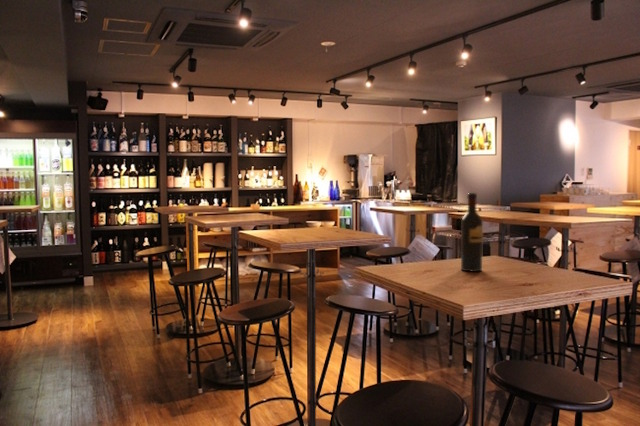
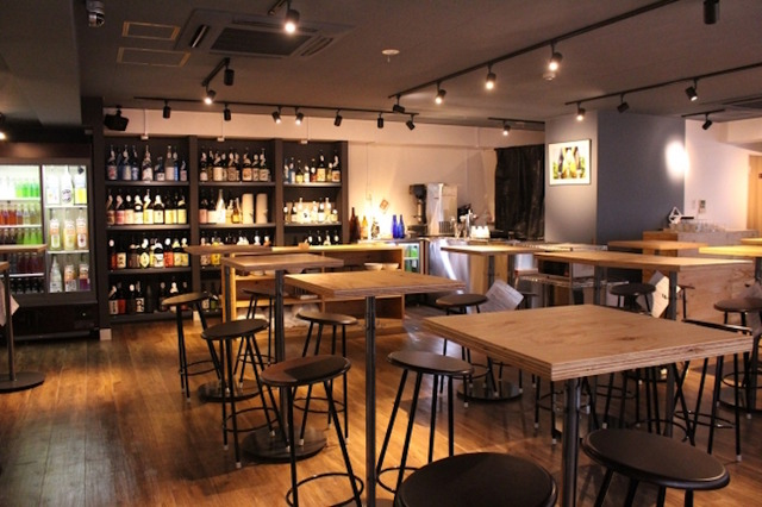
- wine bottle (471, 231)
